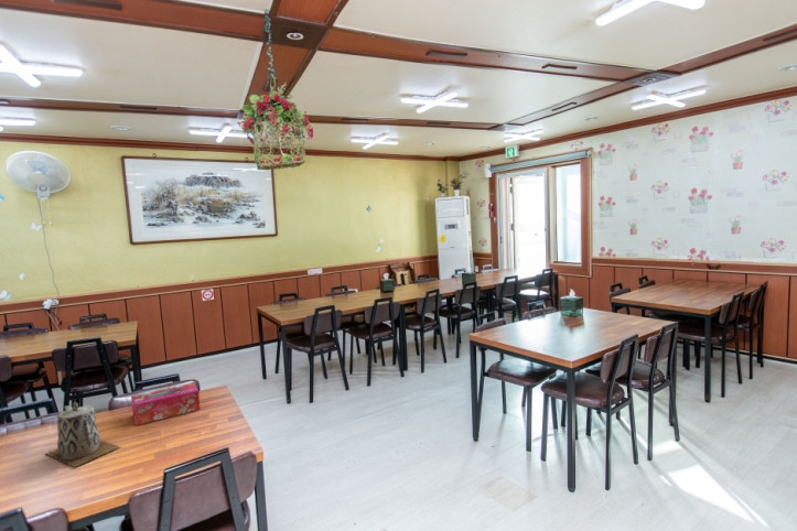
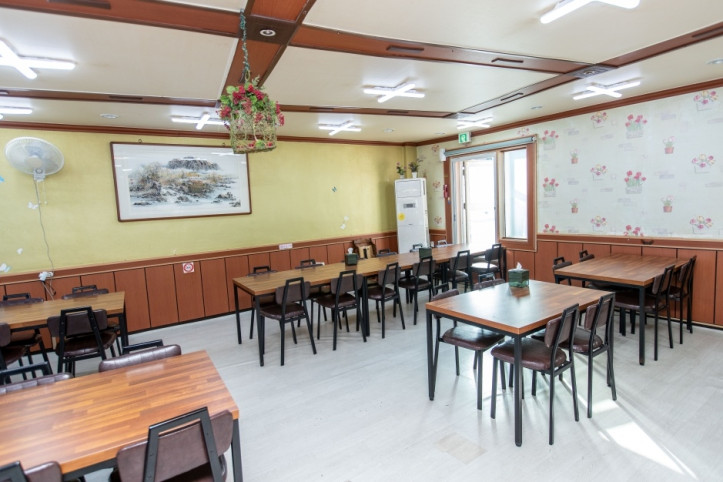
- teapot (79, 425)
- tissue box (165, 402)
